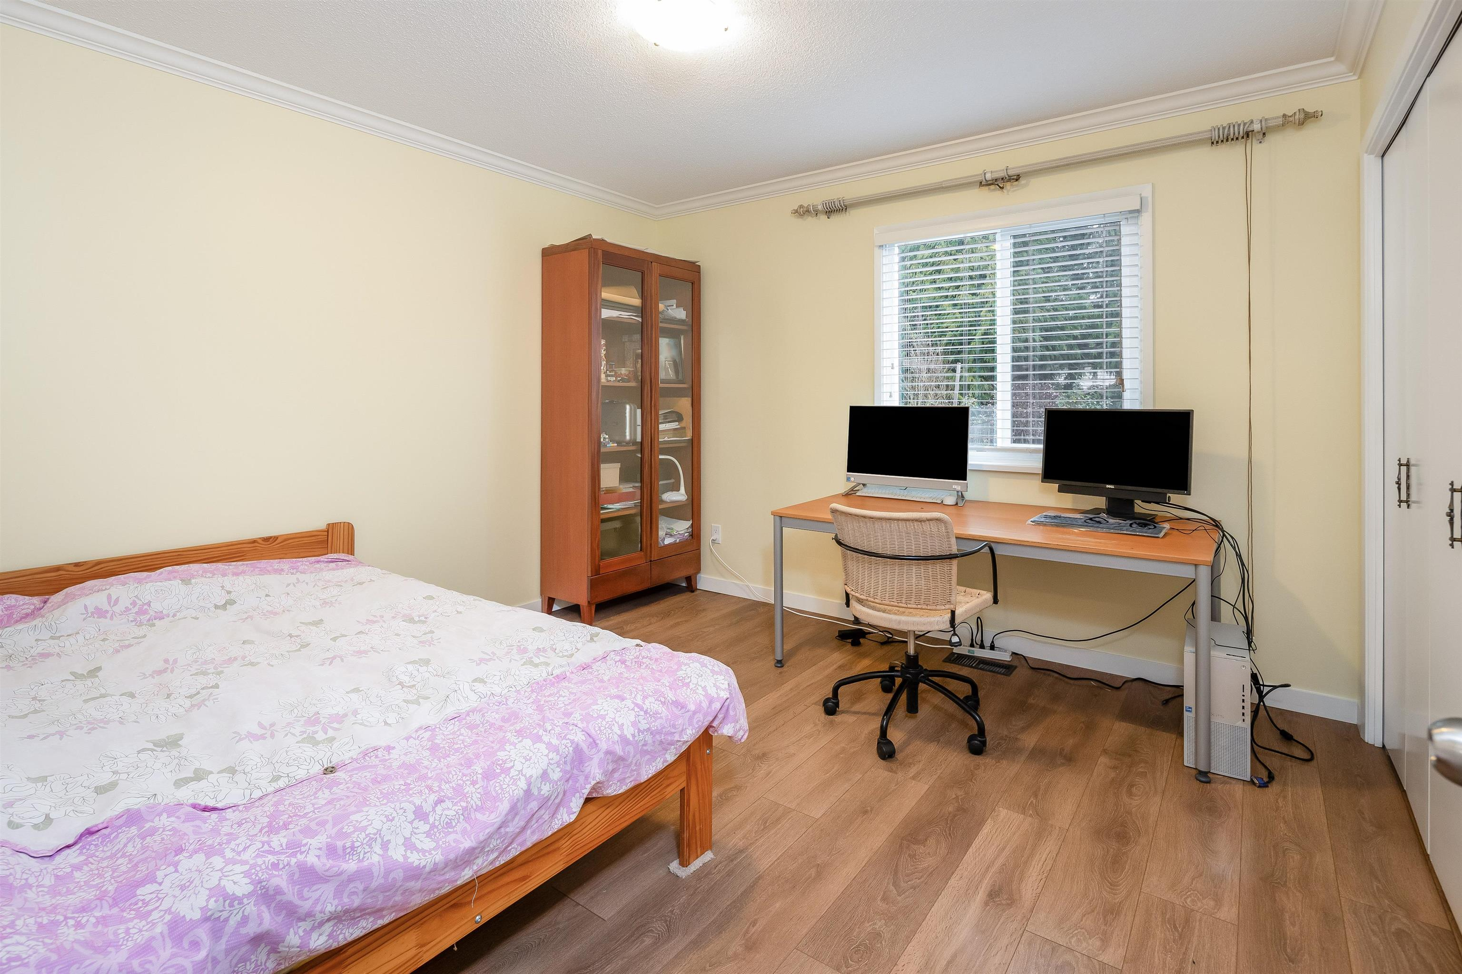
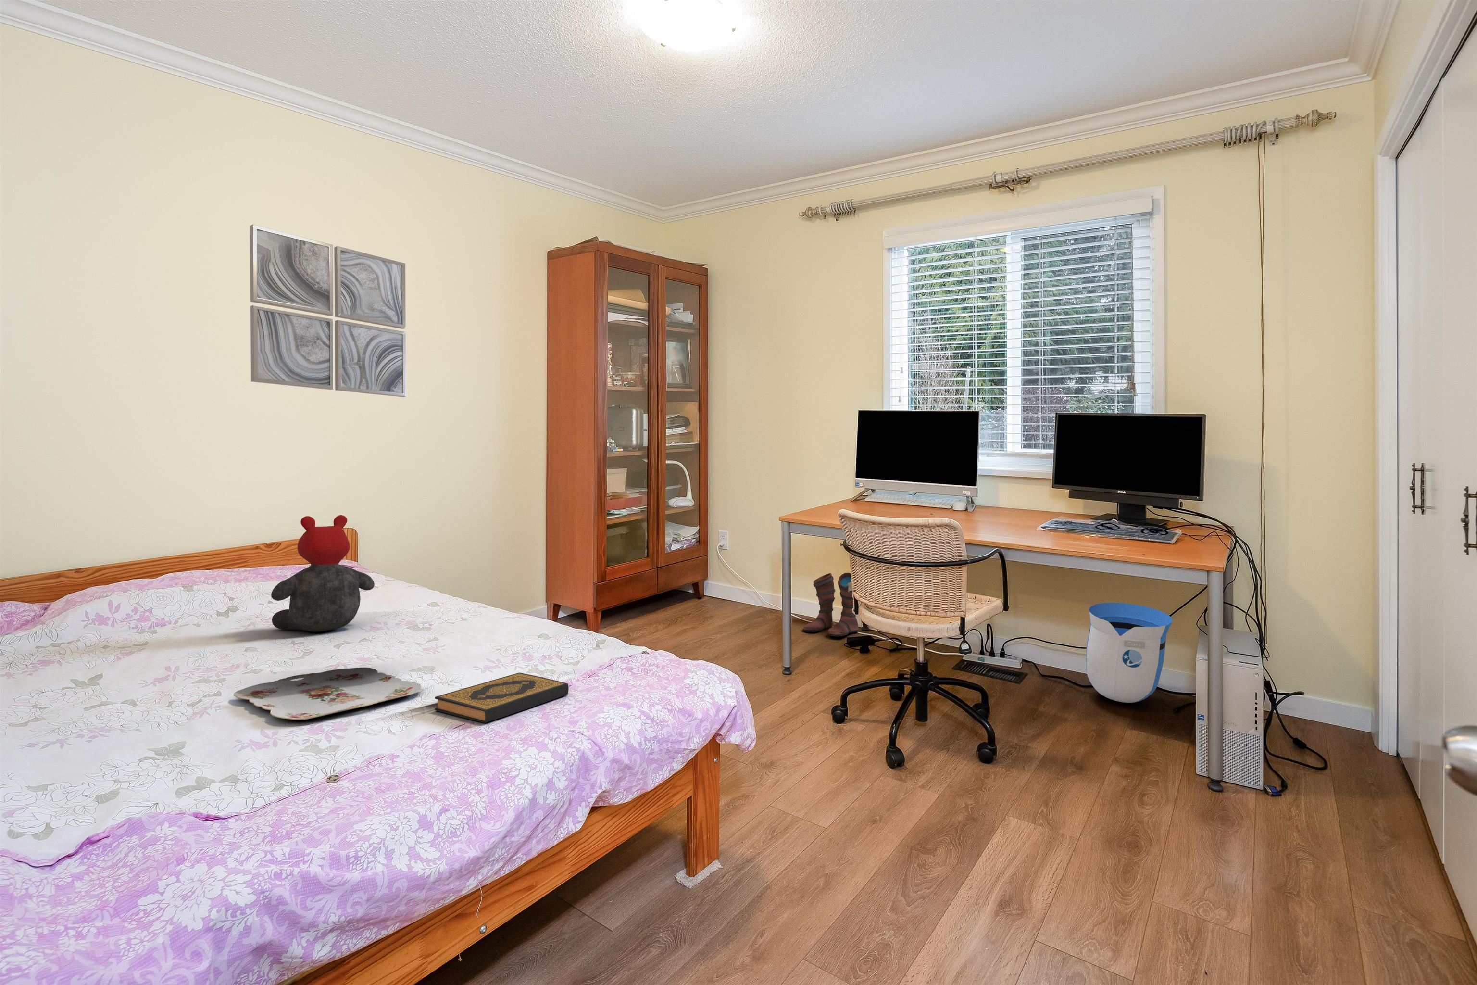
+ serving tray (329, 693)
+ hardback book (503, 696)
+ wall art (334, 317)
+ sun visor (1129, 654)
+ boots (834, 600)
+ teddy bear (318, 572)
